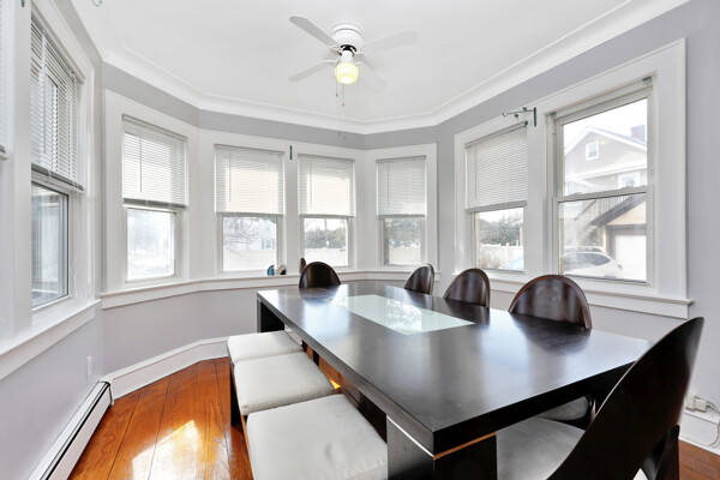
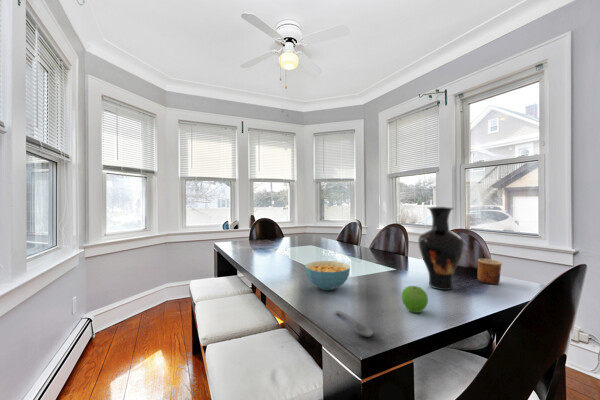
+ vase (440, 247)
+ cereal bowl (327, 277)
+ cup (489, 271)
+ fruit (414, 299)
+ soupspoon (351, 319)
